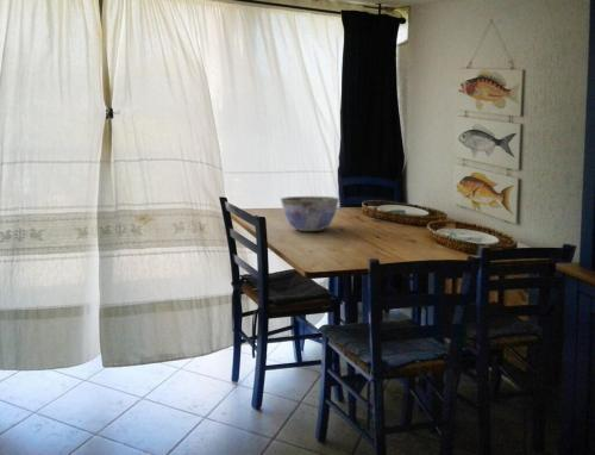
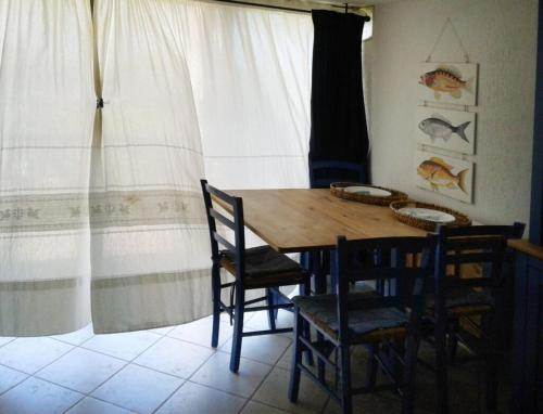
- bowl (309, 213)
